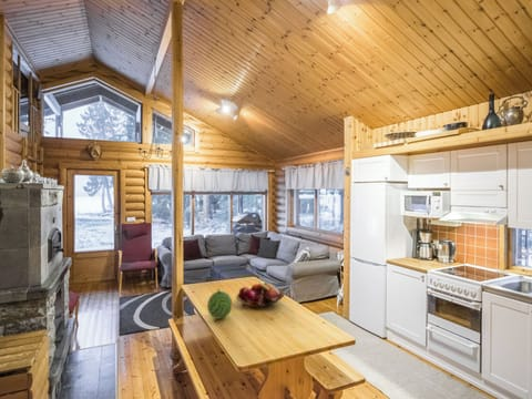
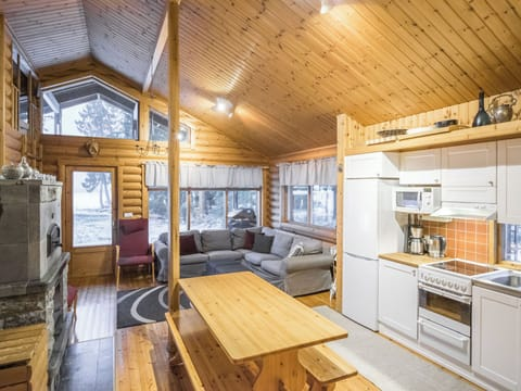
- fruit basket (260, 294)
- fruit (219, 303)
